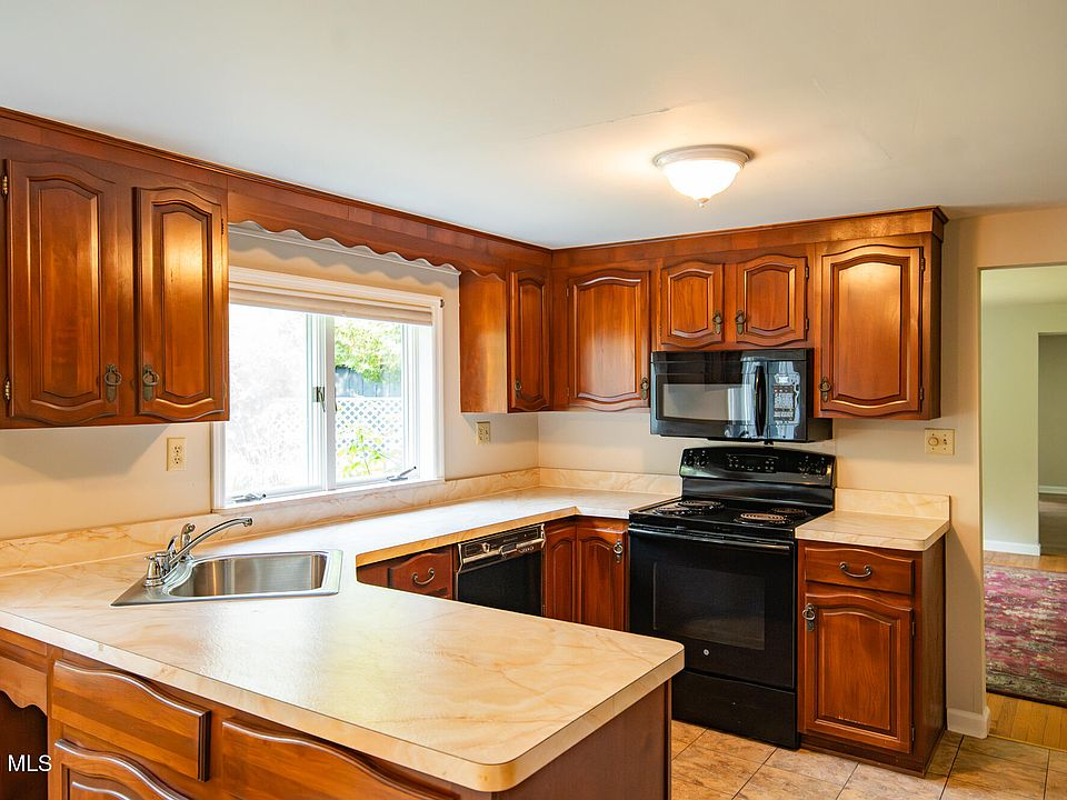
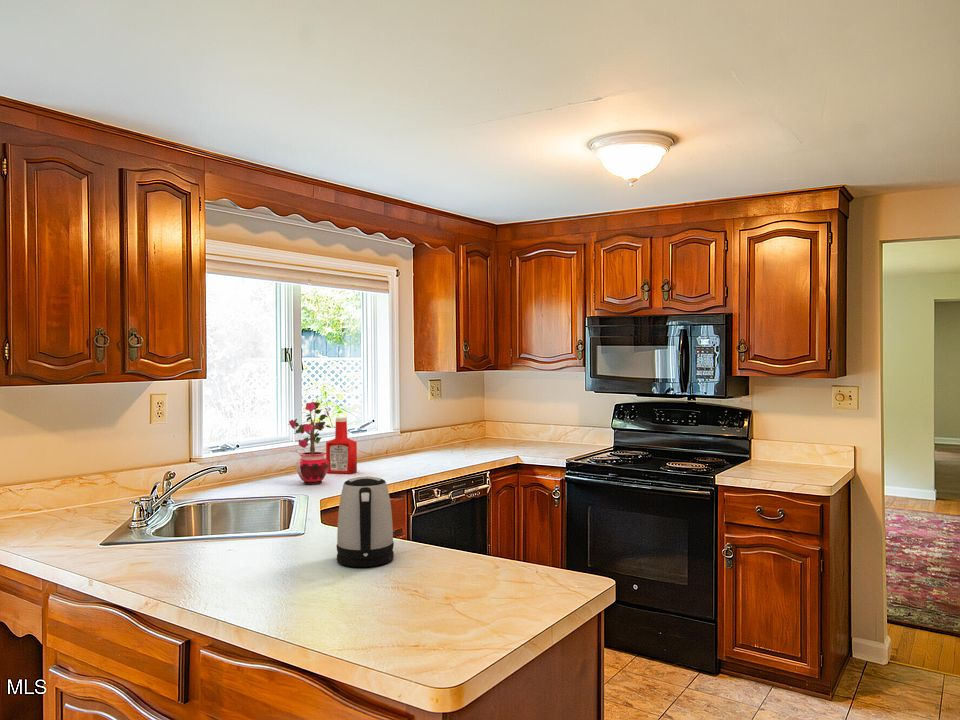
+ potted plant (314, 441)
+ kettle (365, 520)
+ soap bottle (341, 444)
